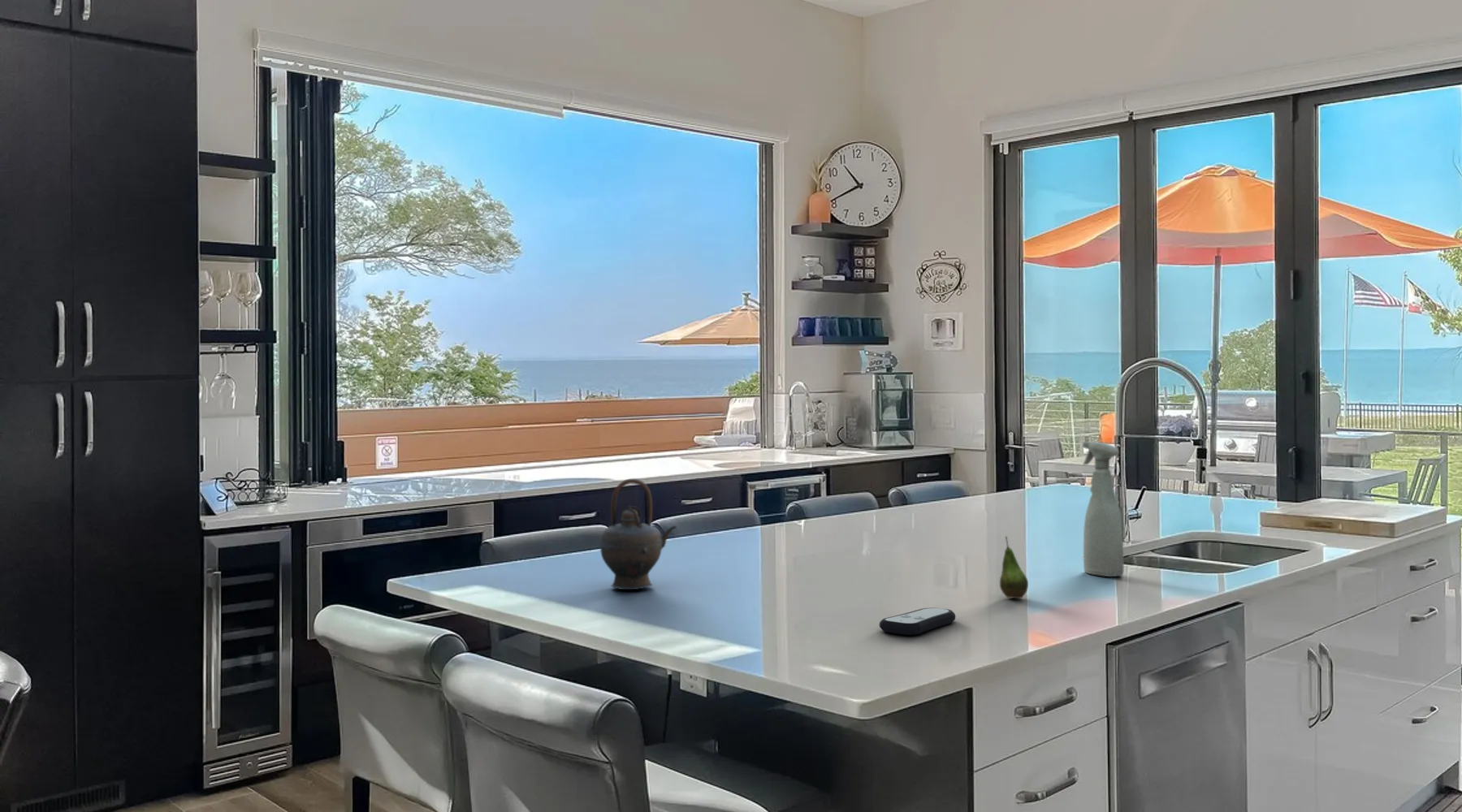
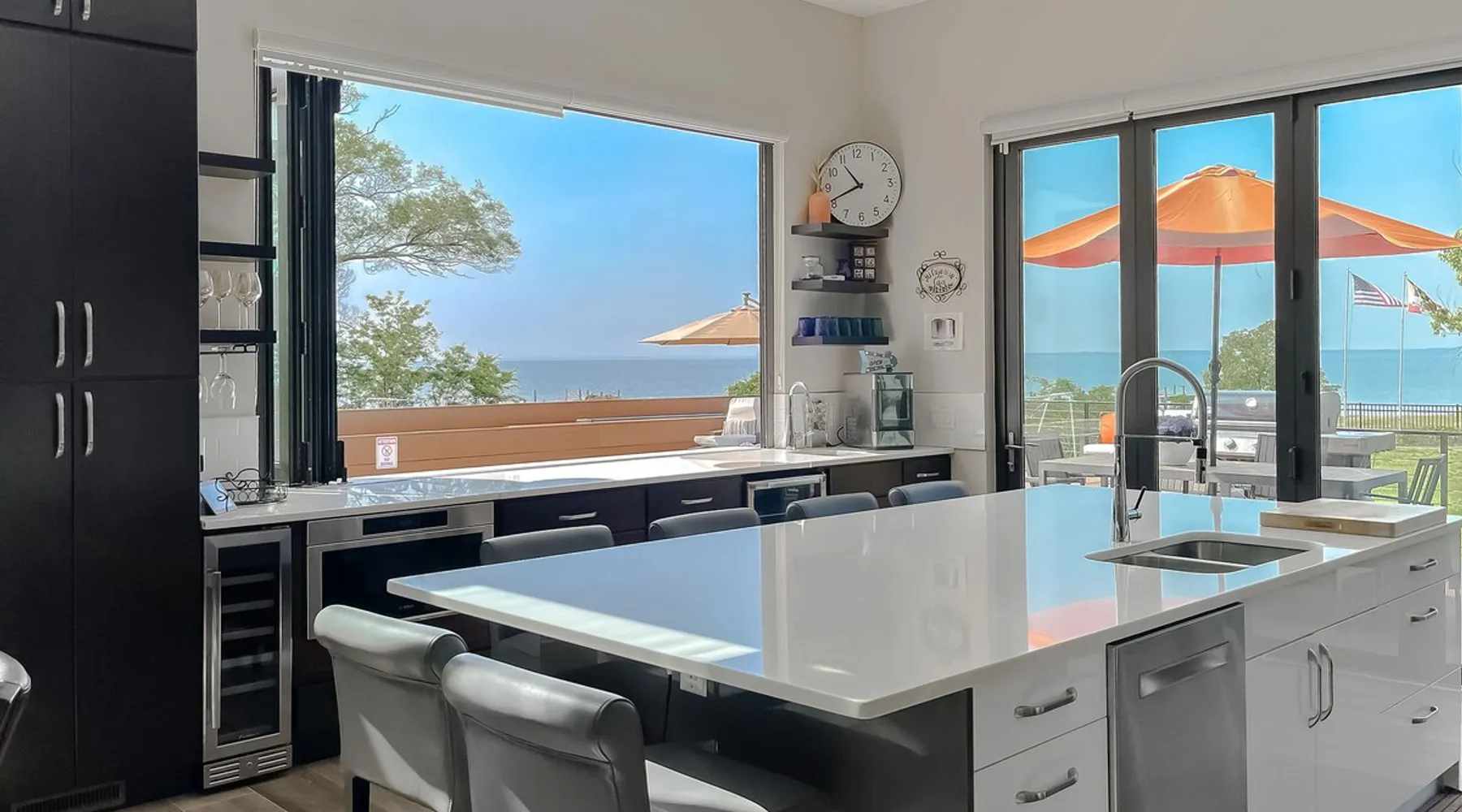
- spray bottle (1102, 508)
- fruit (1014, 566)
- teapot (638, 533)
- remote control (919, 620)
